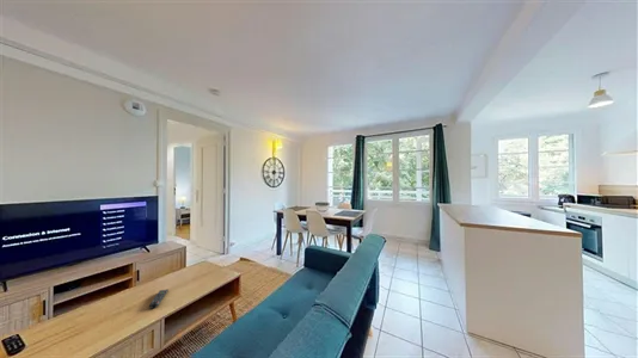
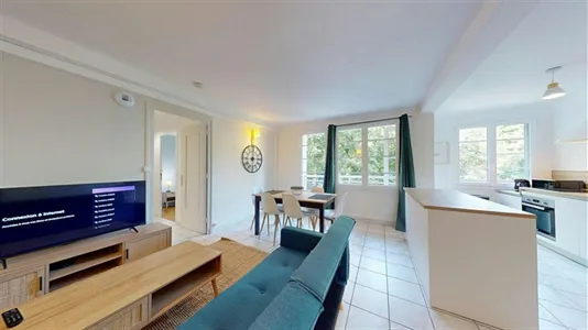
- remote control (159, 297)
